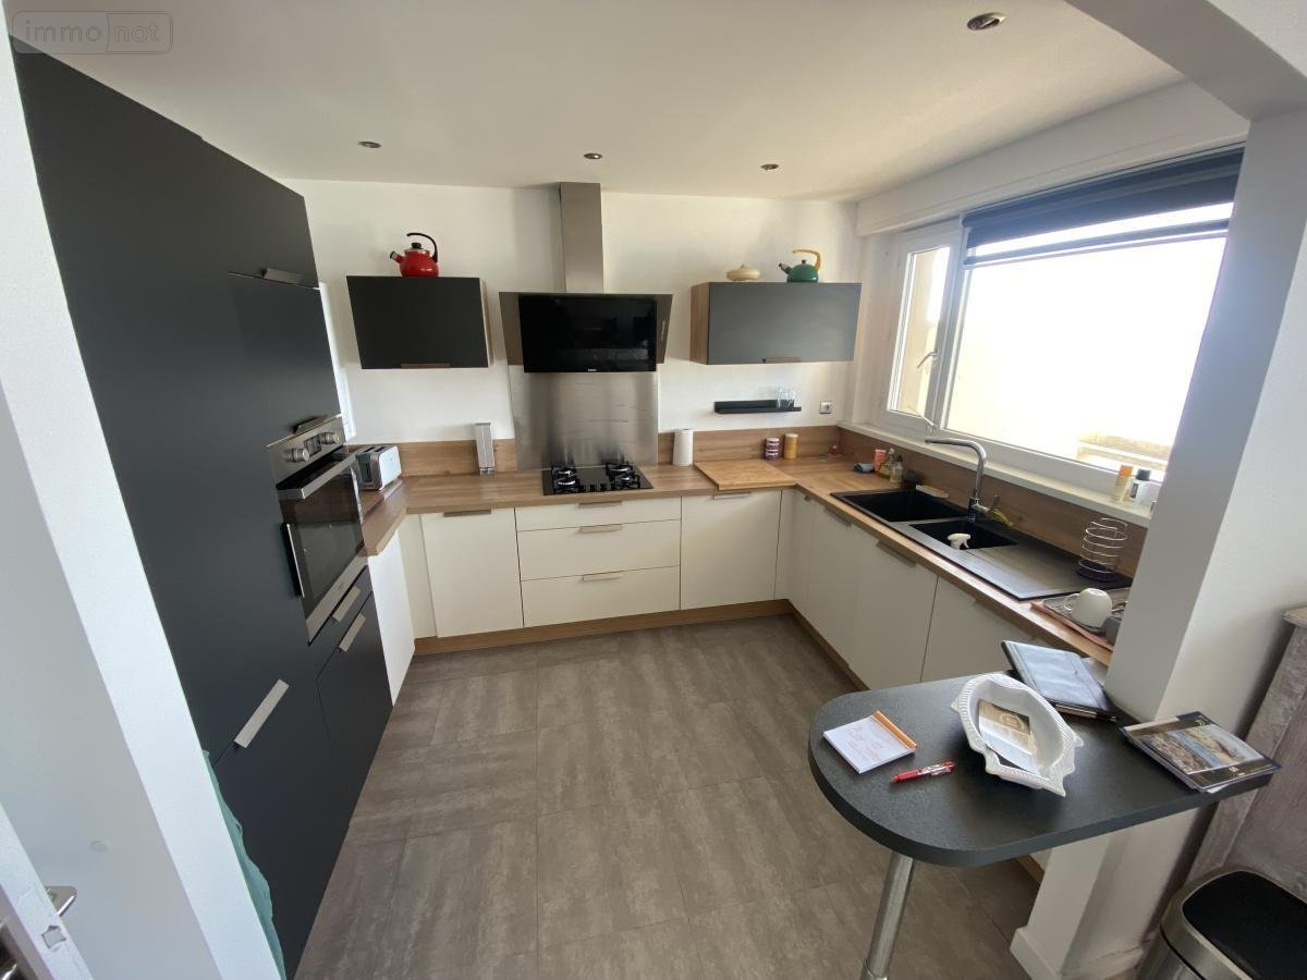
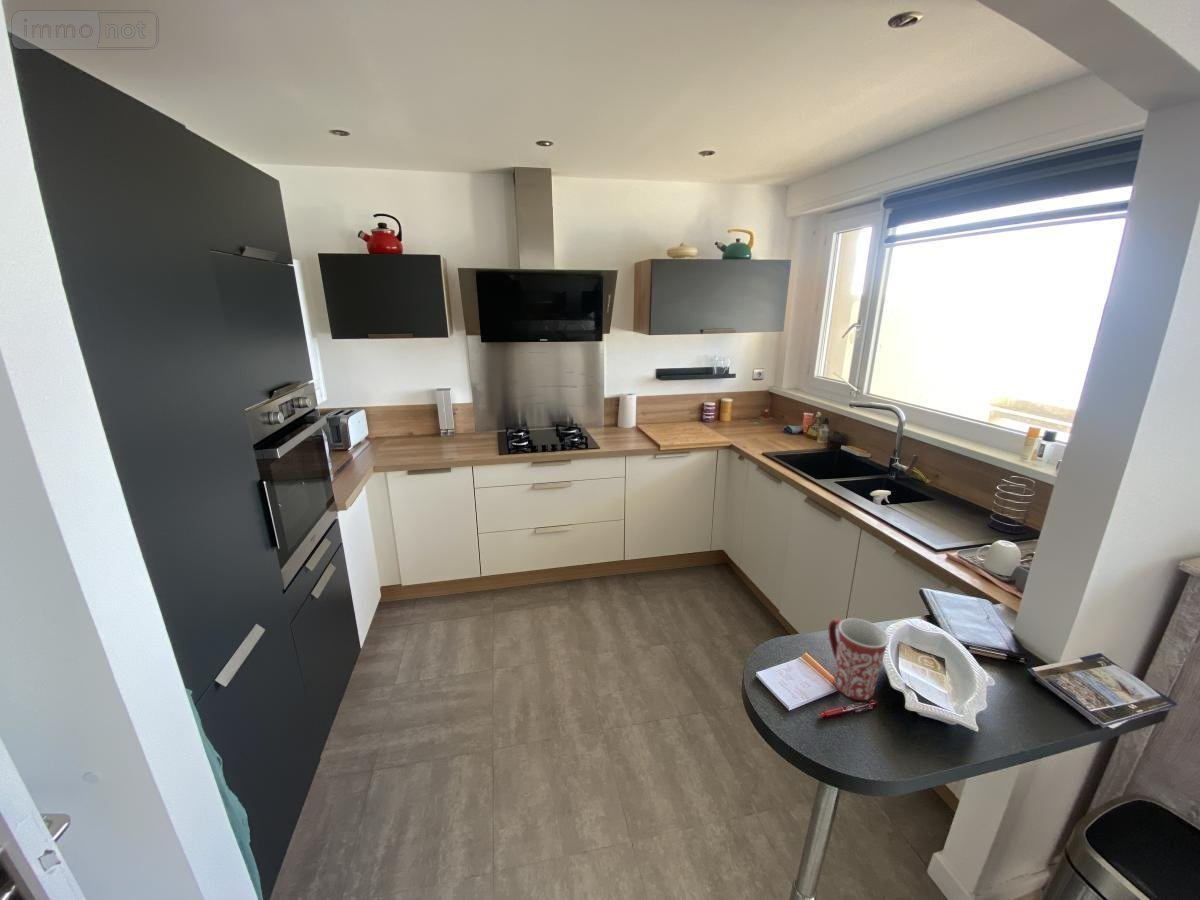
+ mug (852, 654)
